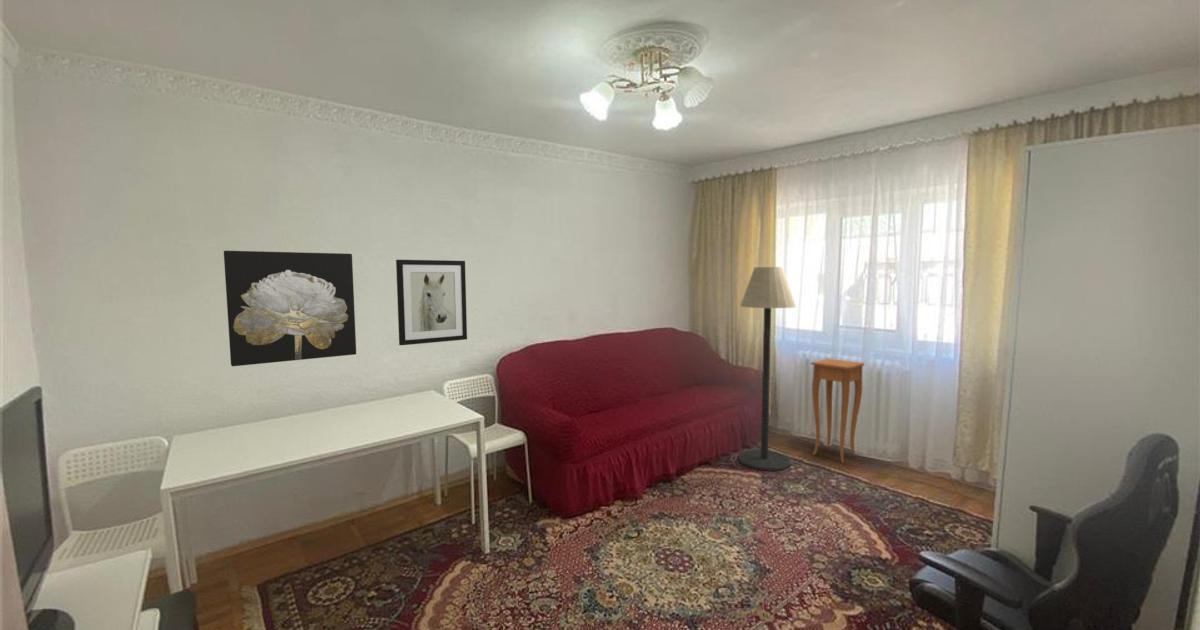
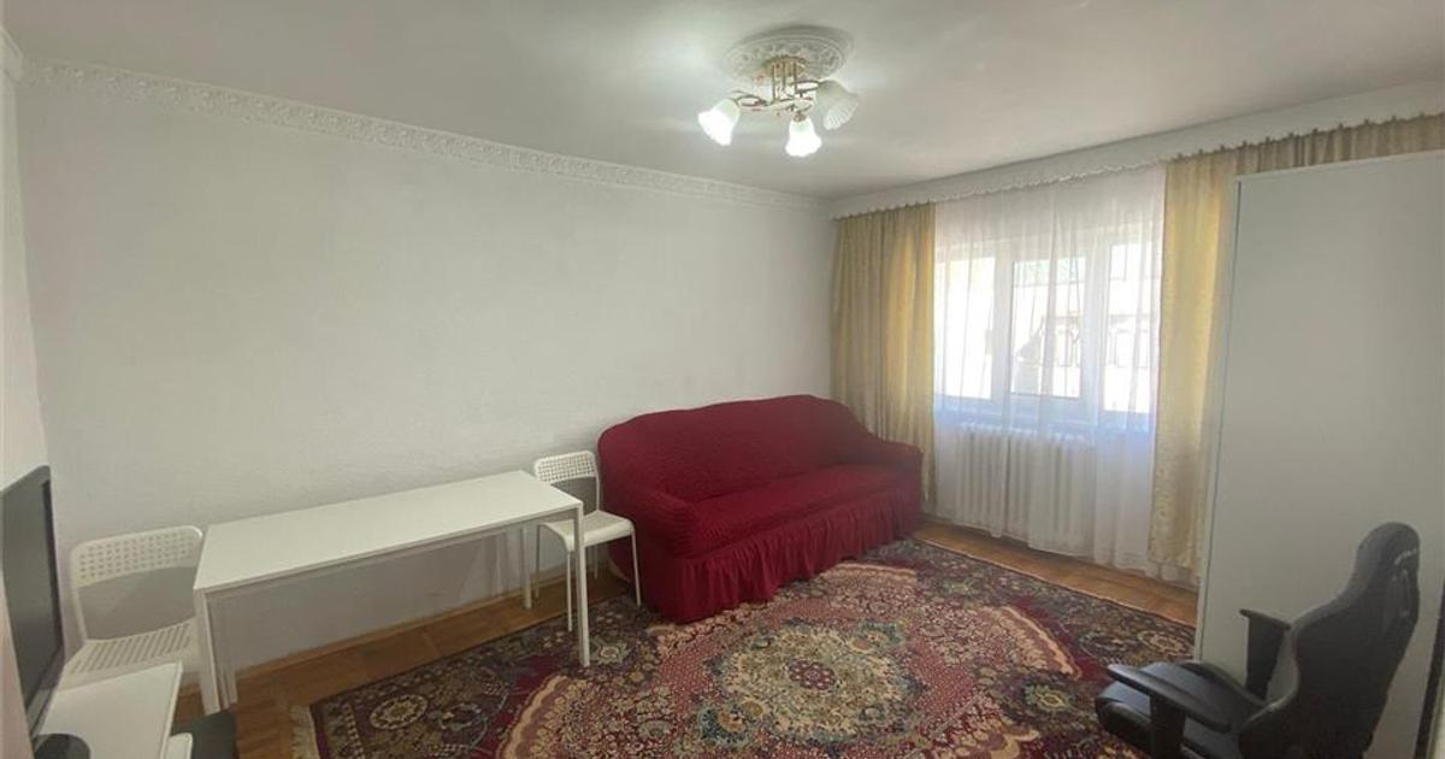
- floor lamp (766, 365)
- wall art (433, 301)
- wall art (294, 306)
- side table (831, 409)
